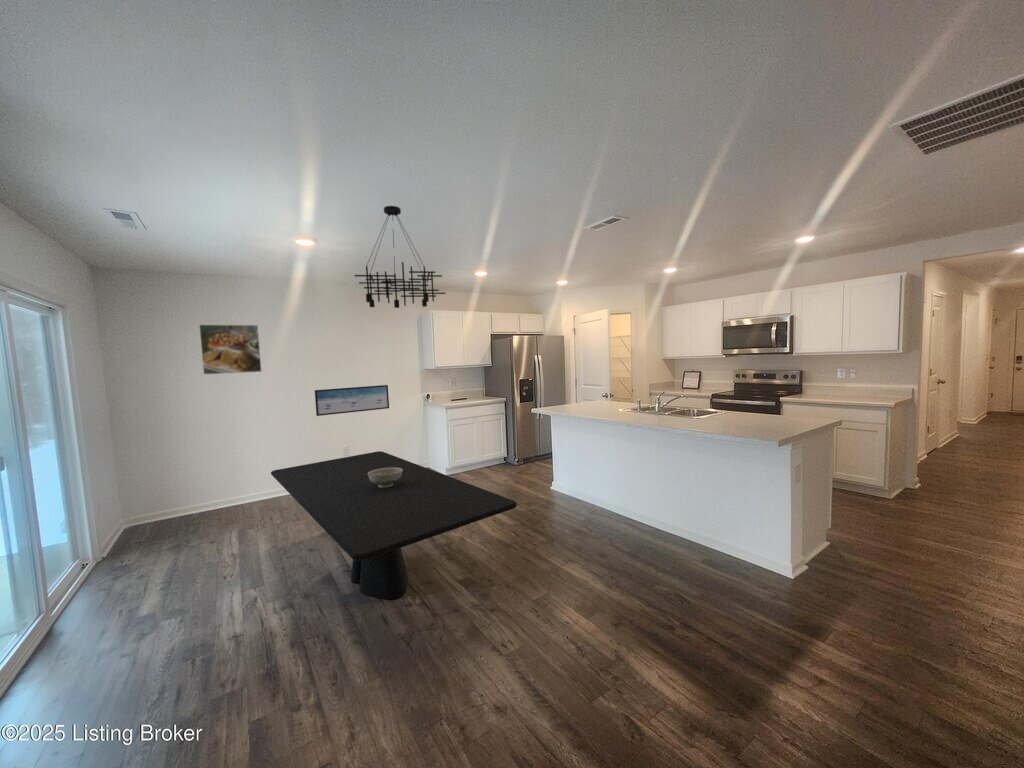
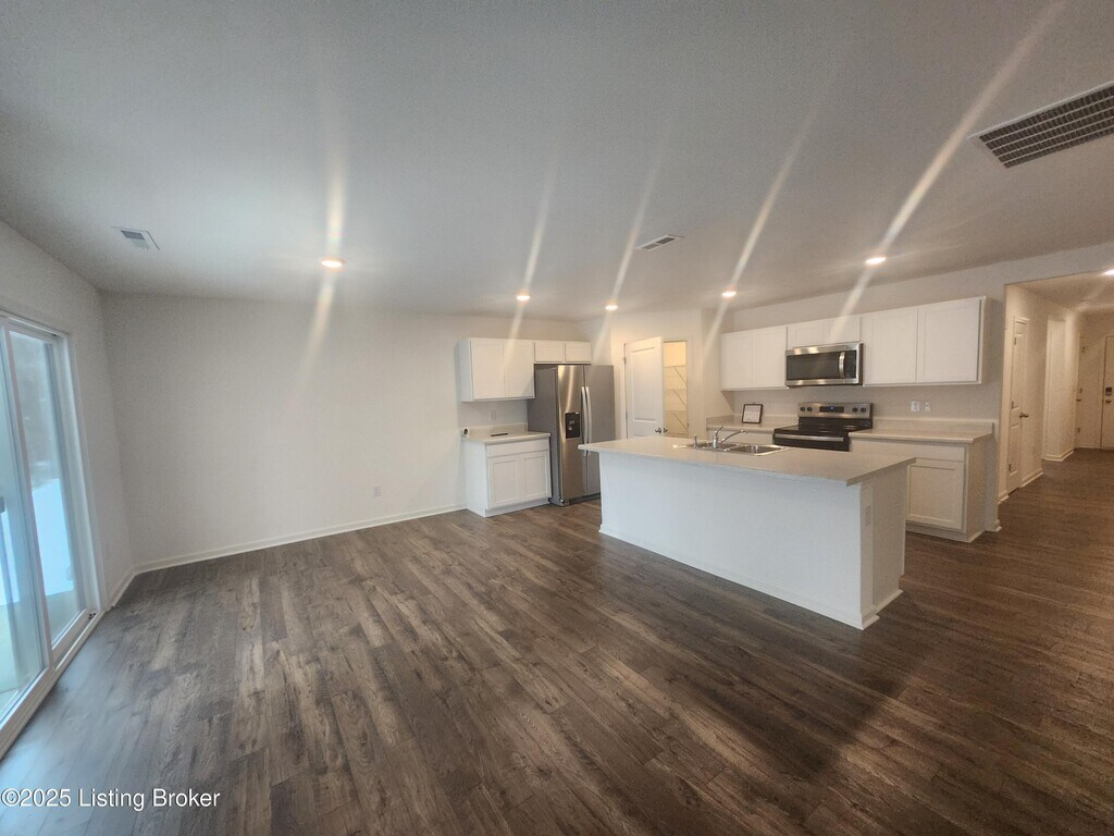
- wall art (353, 399)
- decorative bowl (385, 478)
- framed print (231, 349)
- dining table (376, 531)
- chandelier (402, 262)
